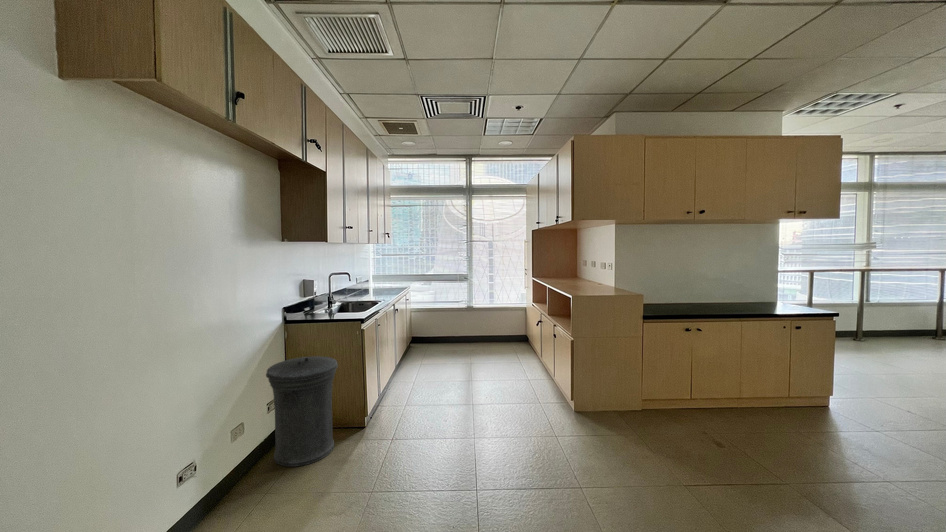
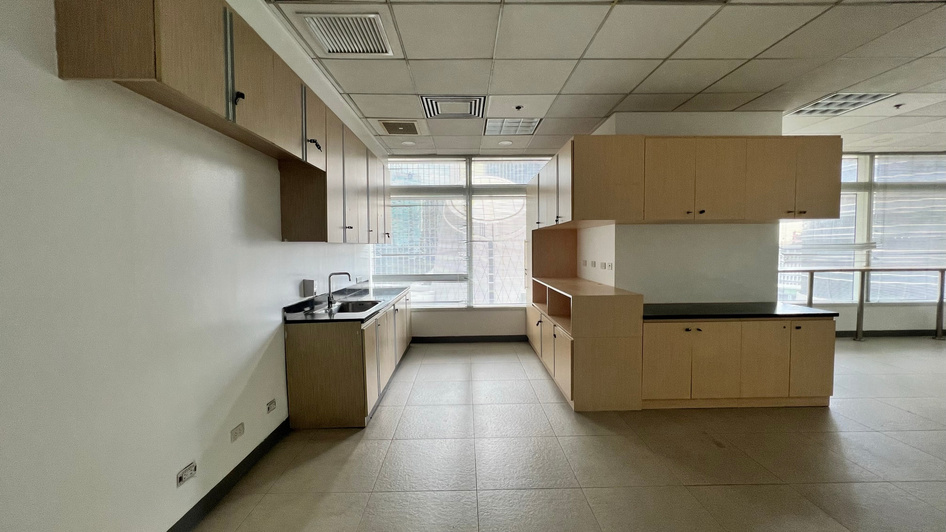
- trash can (304, 404)
